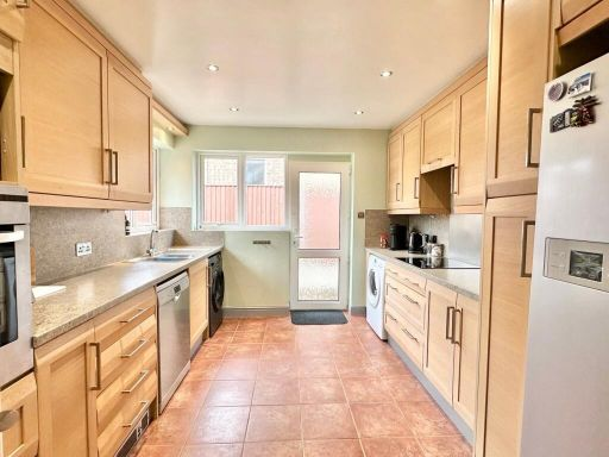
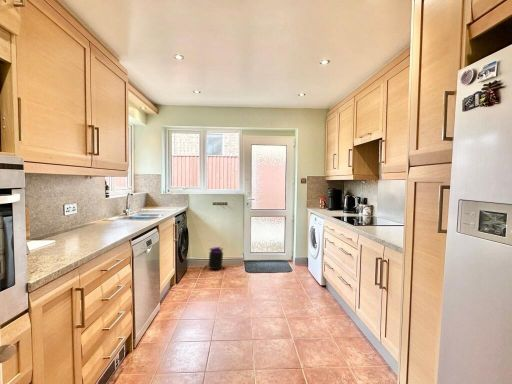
+ trash can (214, 257)
